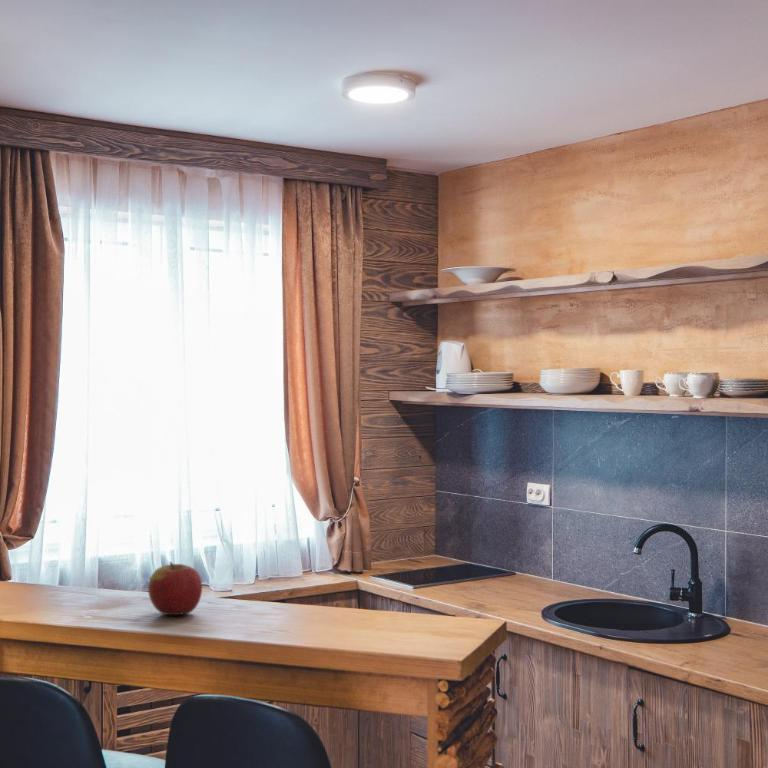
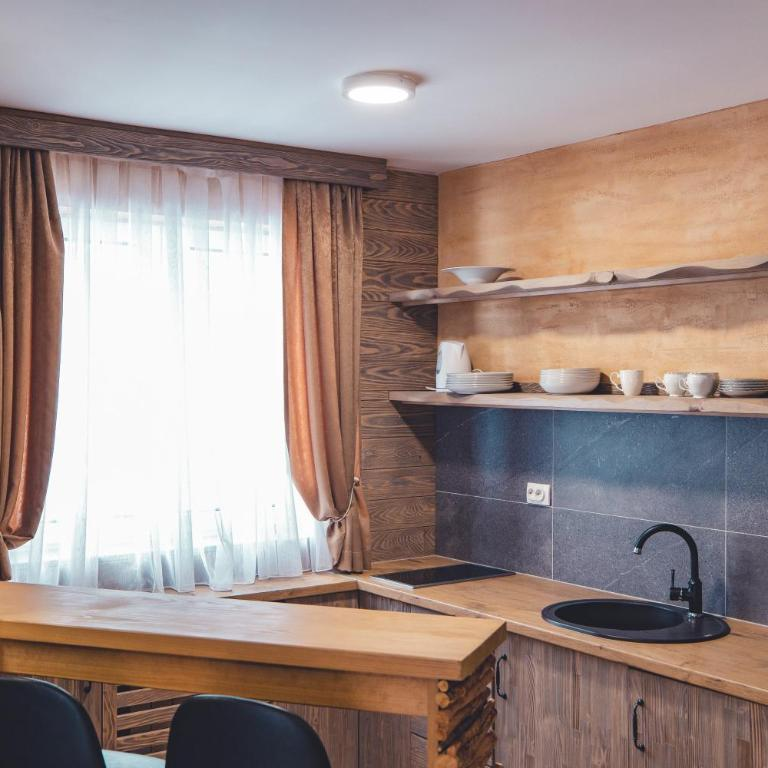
- apple (175, 586)
